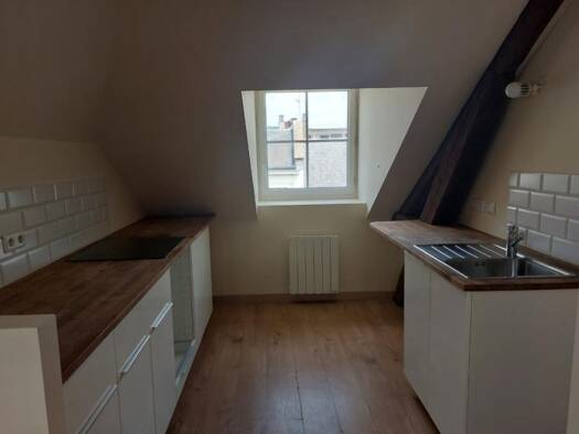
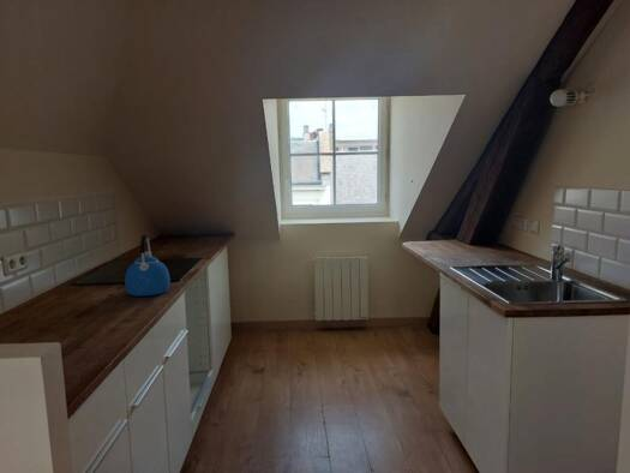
+ kettle (148, 262)
